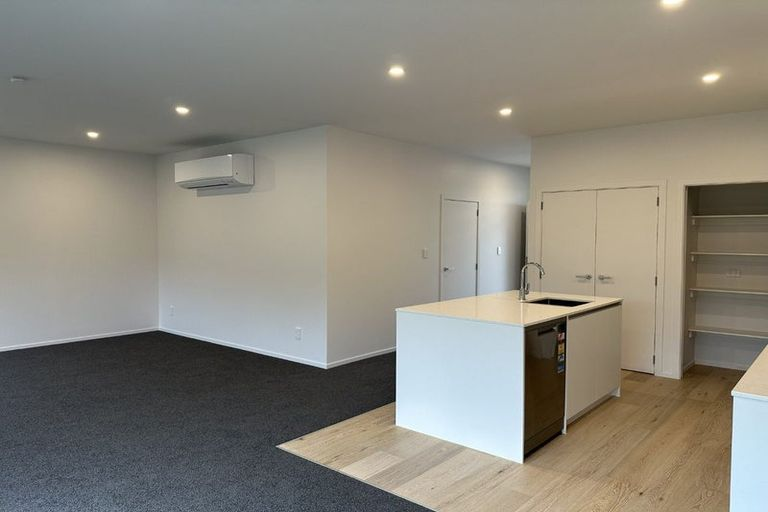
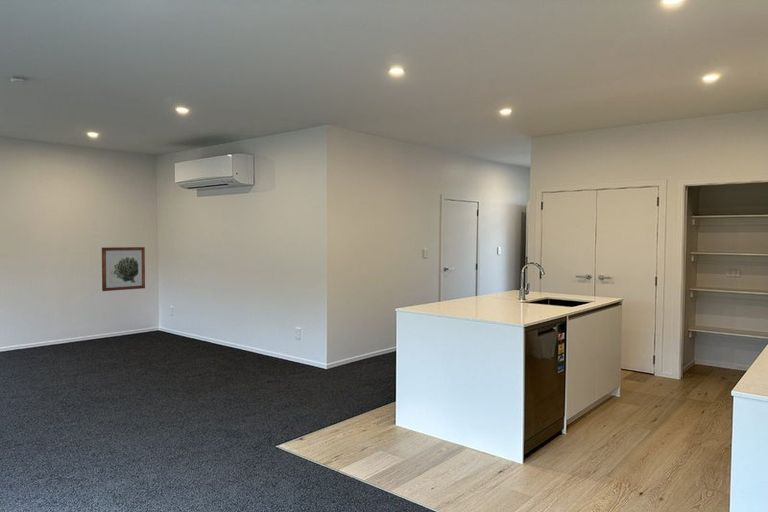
+ wall art (124, 268)
